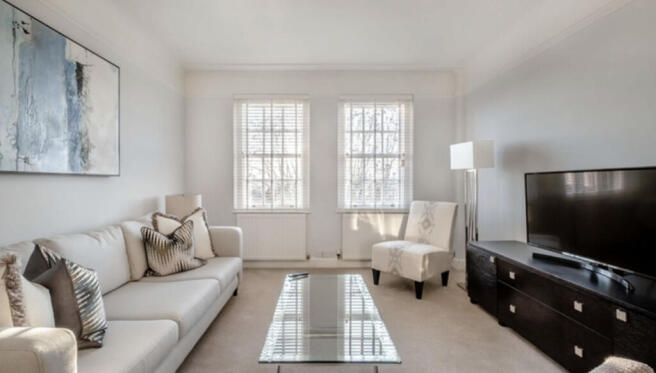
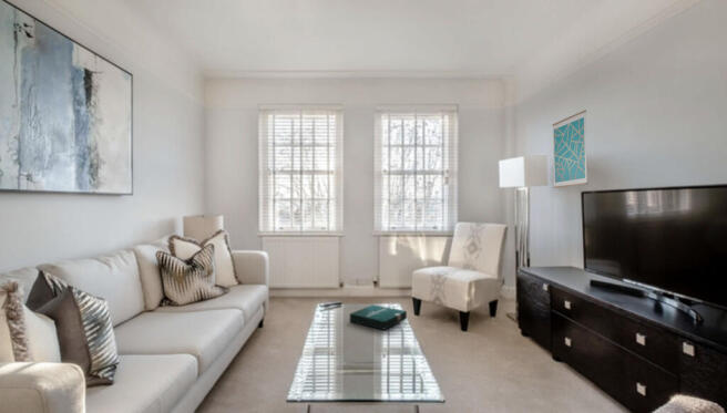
+ pizza box (378, 316)
+ wall art (569, 152)
